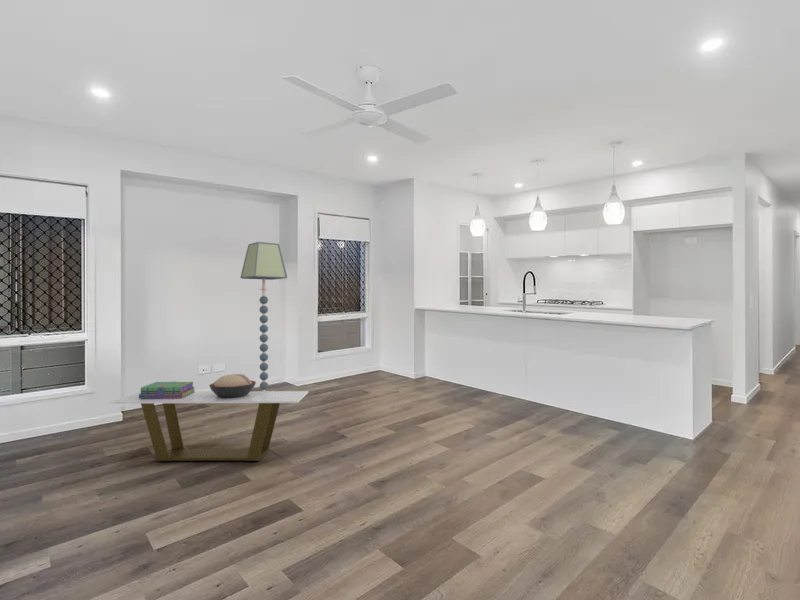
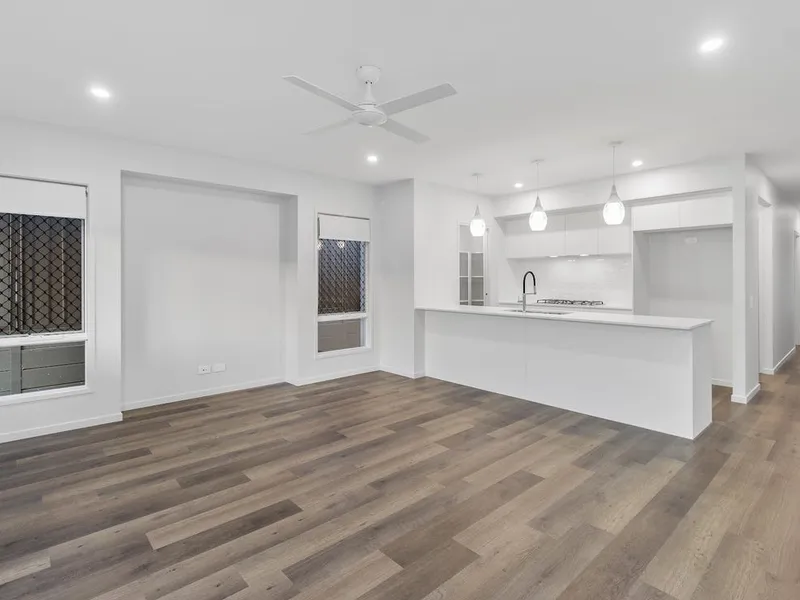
- stack of books (168, 389)
- coffee table (214, 449)
- decorative bowl (233, 384)
- floor lamp (263, 320)
